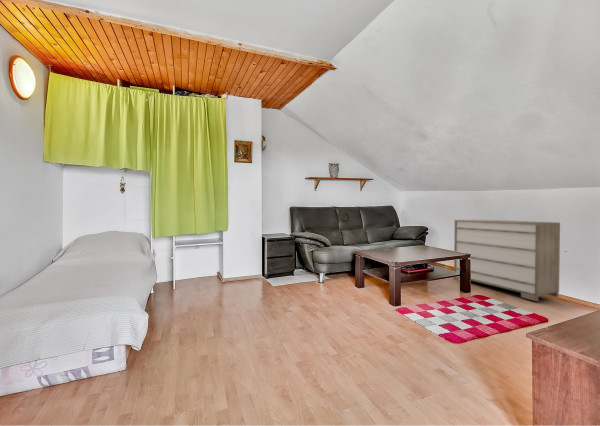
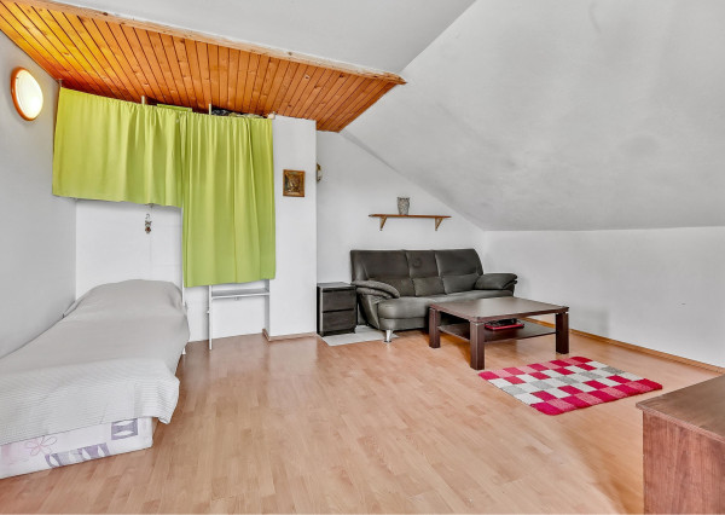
- dresser (501, 254)
